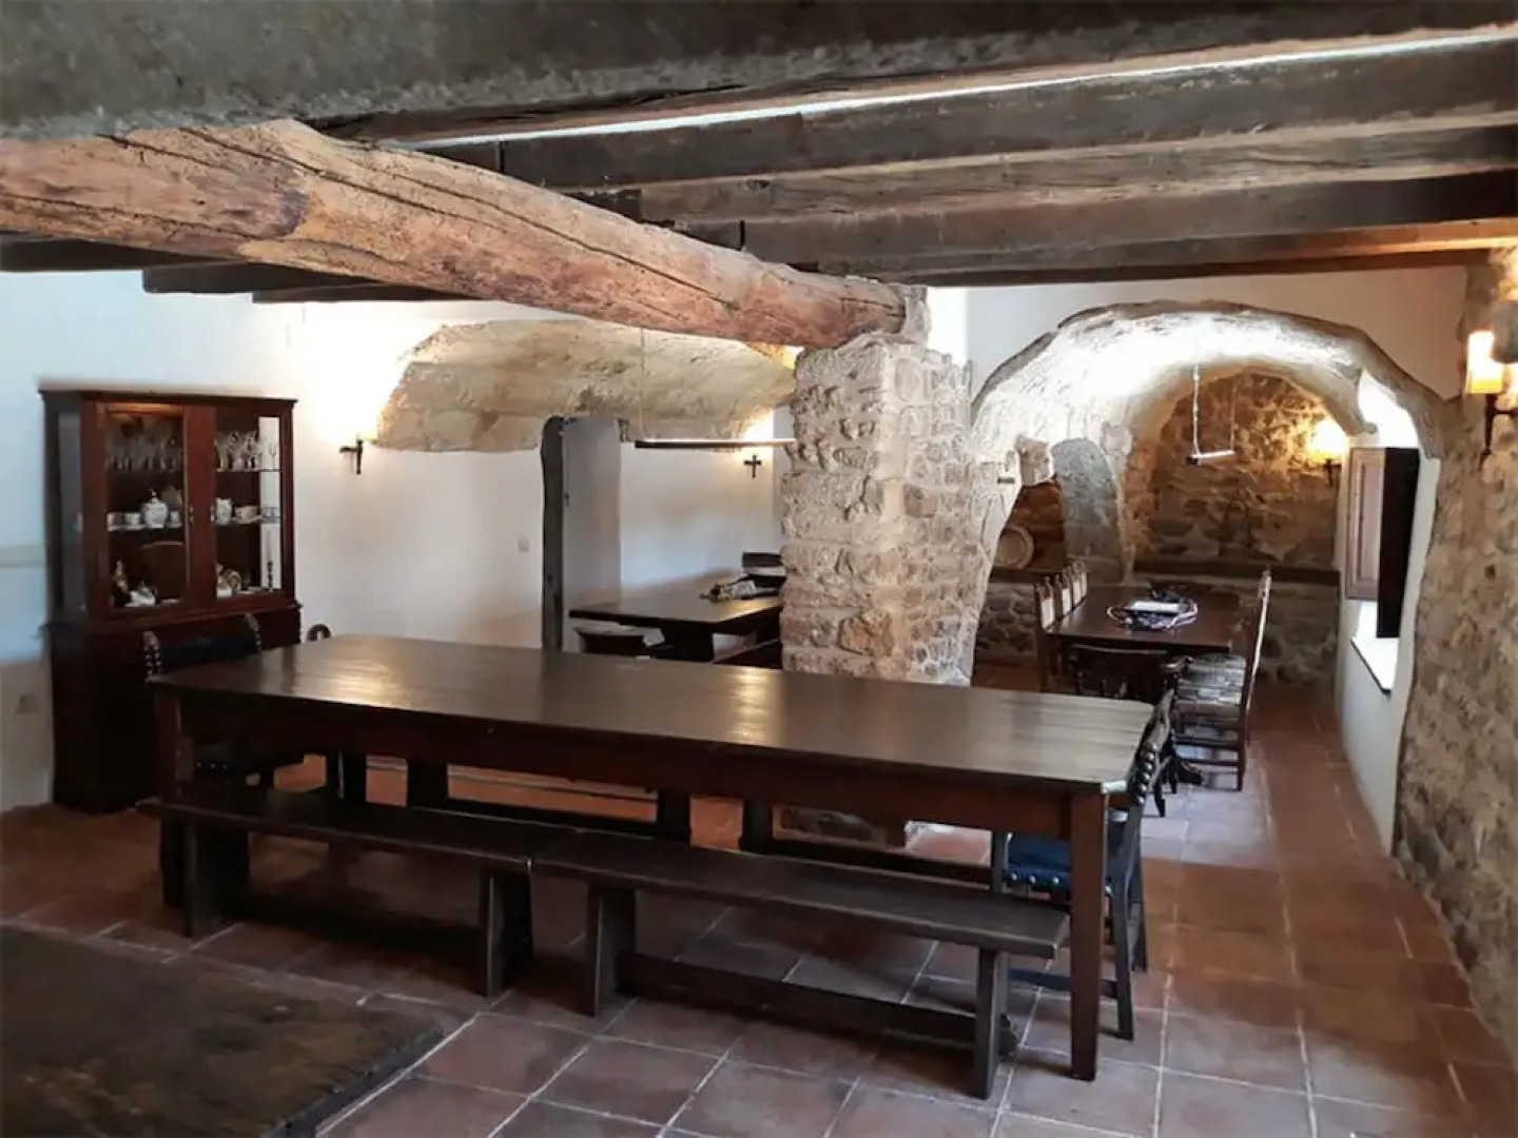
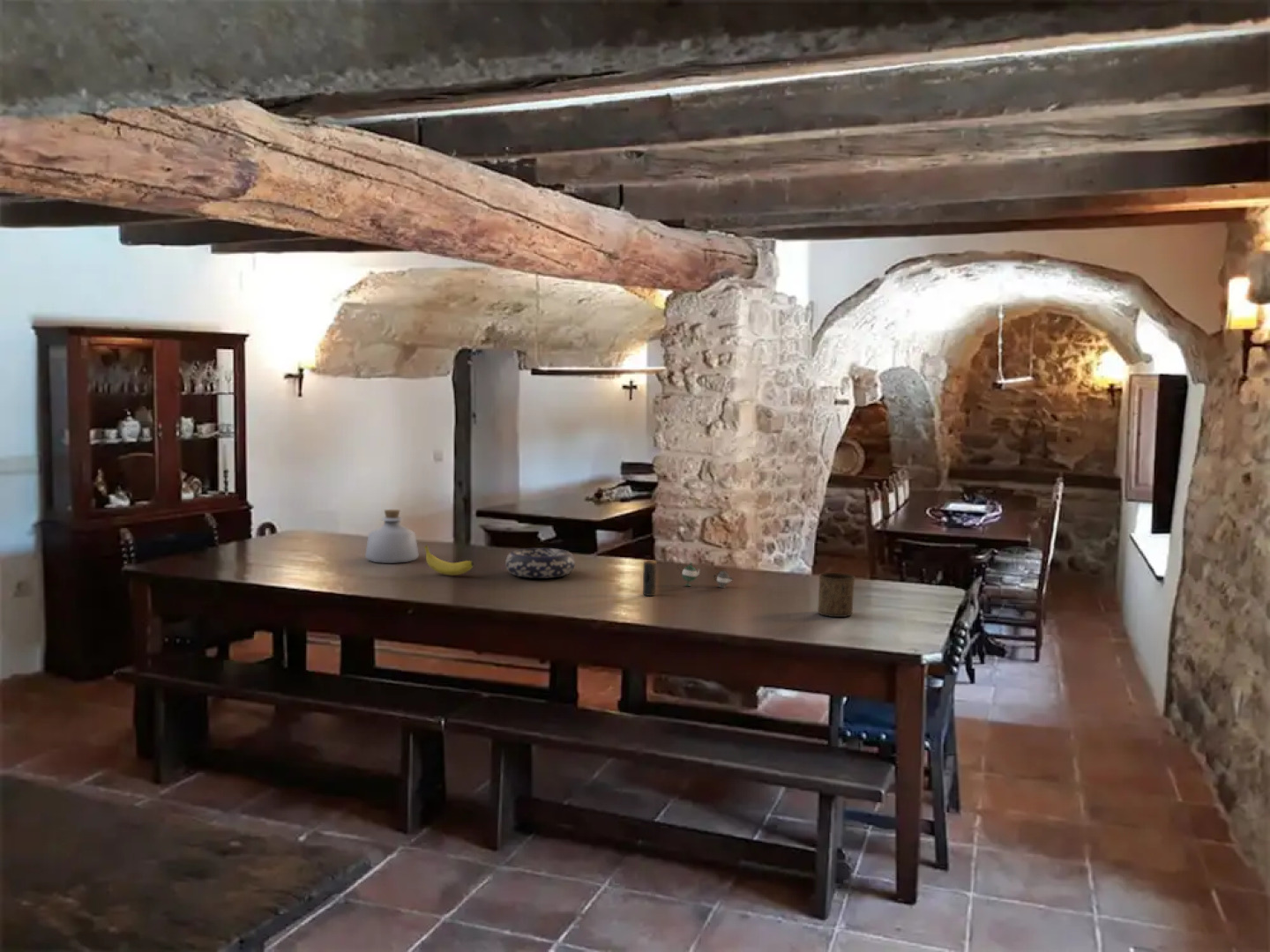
+ cup (836, 595)
+ teapot (698, 573)
+ fruit (448, 562)
+ bottle (392, 534)
+ decorative bowl (540, 562)
+ candle (649, 577)
